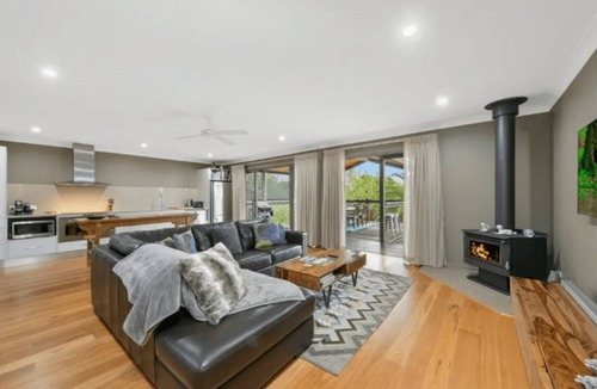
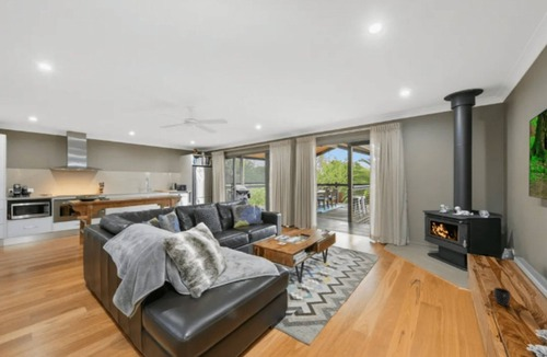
+ mug (502, 298)
